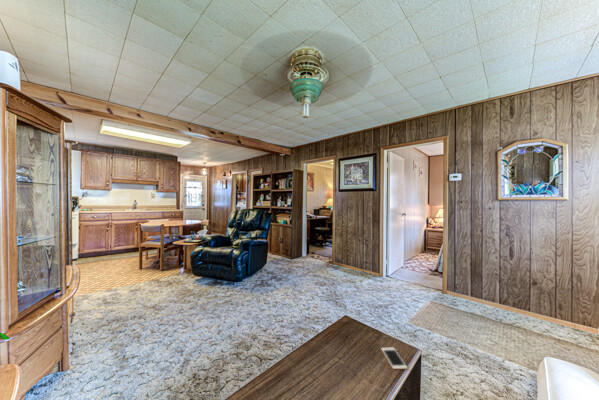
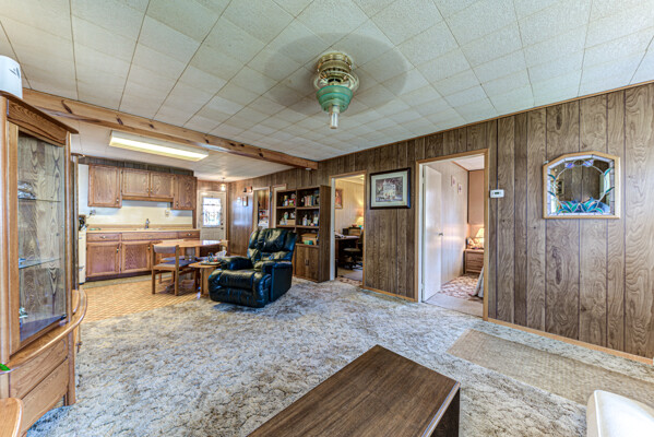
- cell phone (393, 357)
